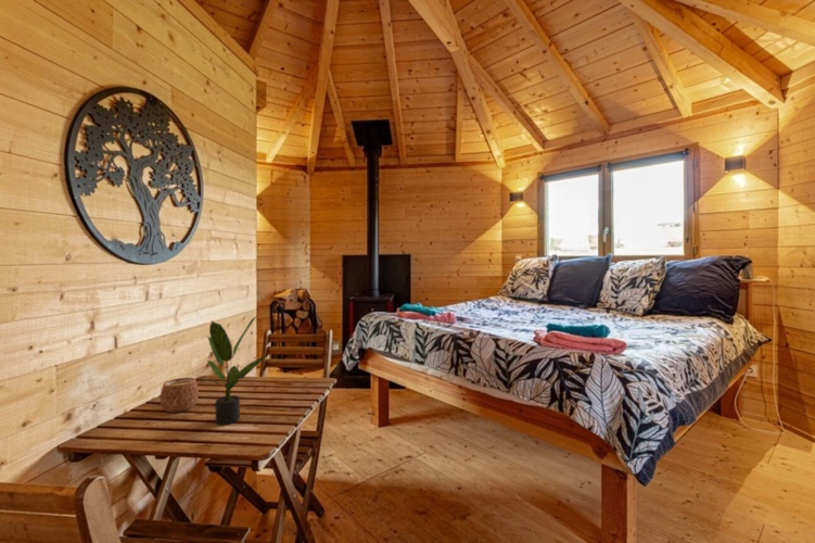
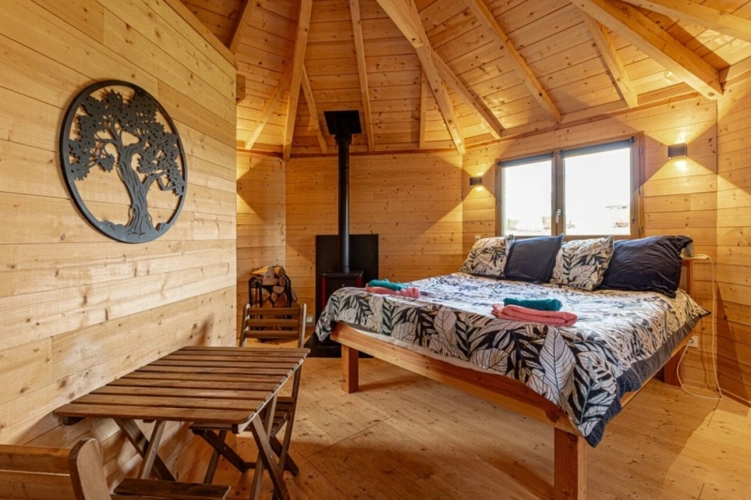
- potted plant (234, 366)
- mug (178, 393)
